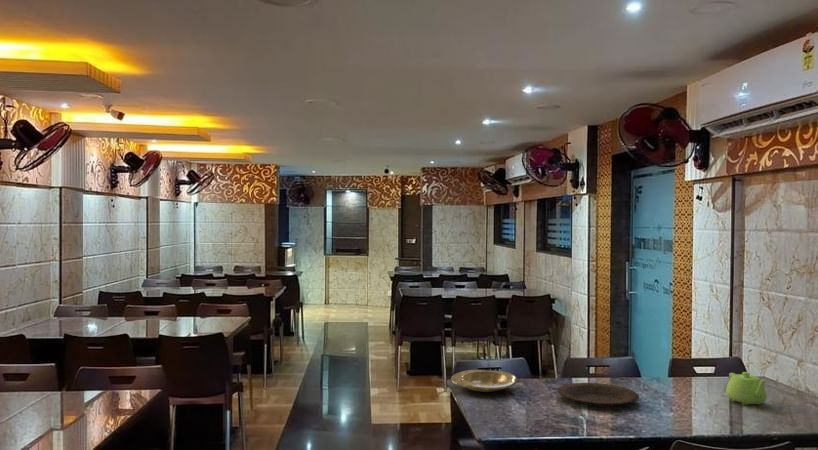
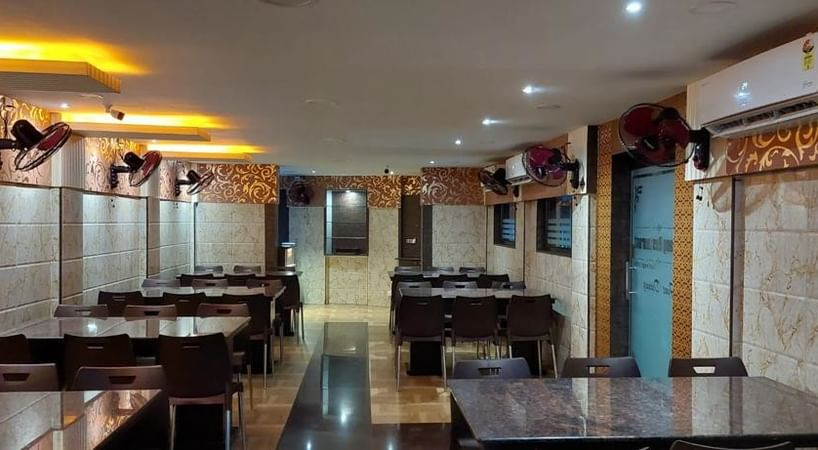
- teapot (747, 387)
- plate (597, 396)
- plate (483, 382)
